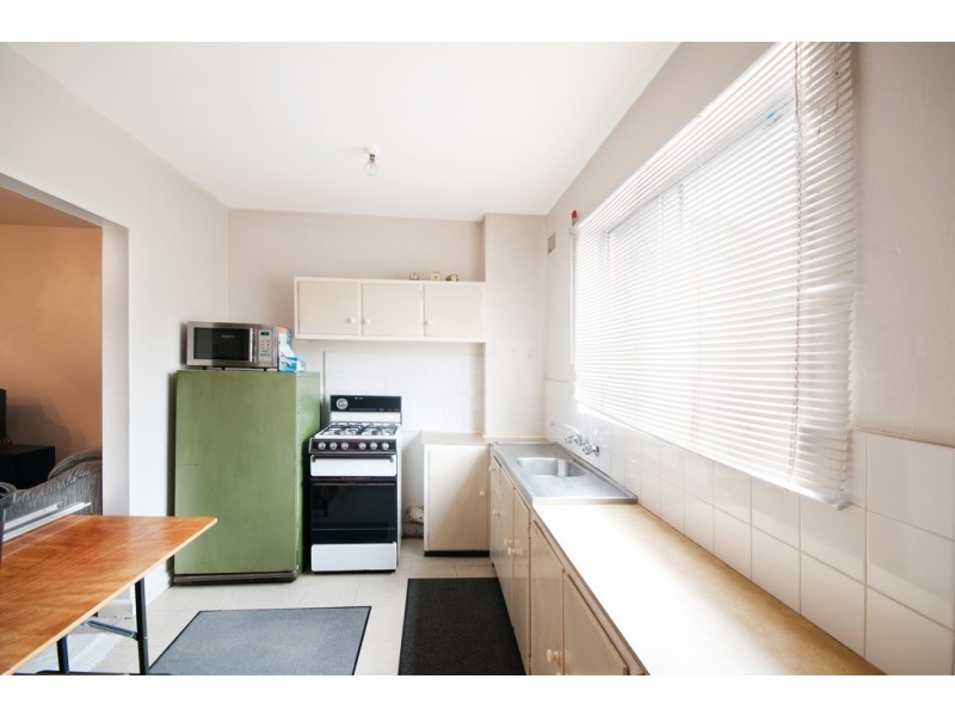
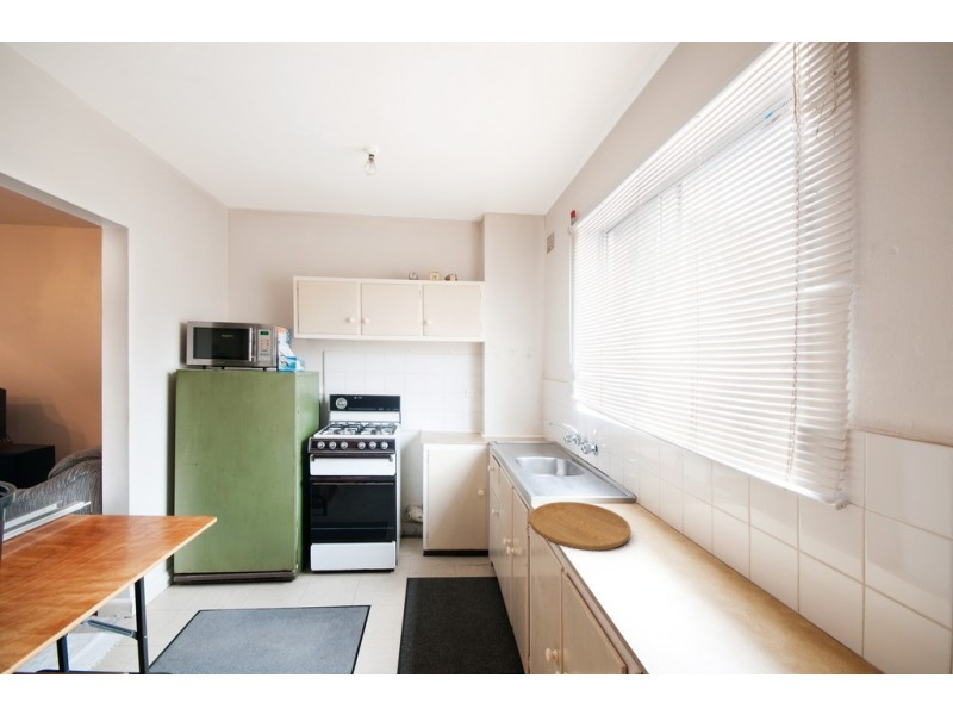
+ cutting board (578, 523)
